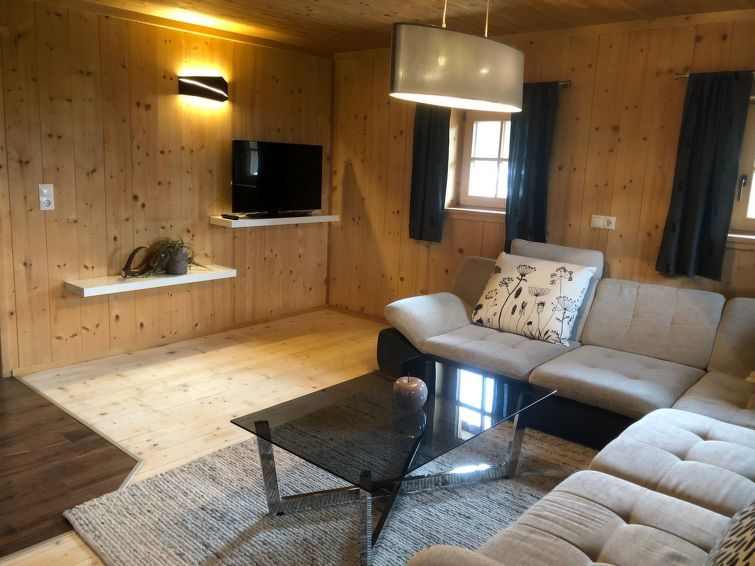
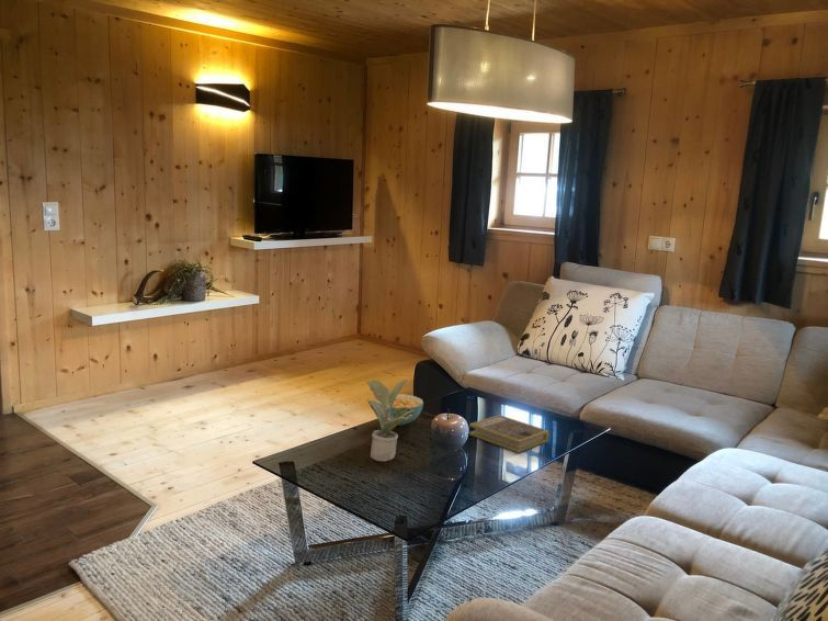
+ book (508, 432)
+ potted plant (393, 417)
+ cereal bowl (396, 408)
